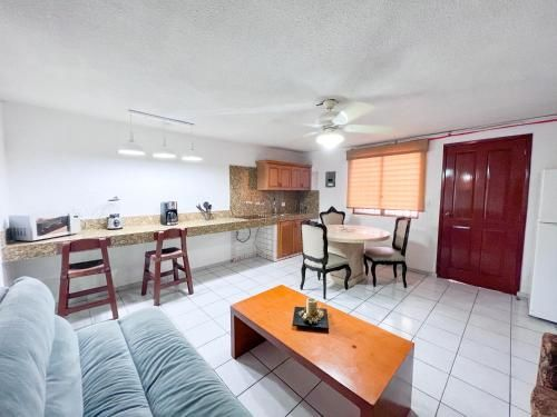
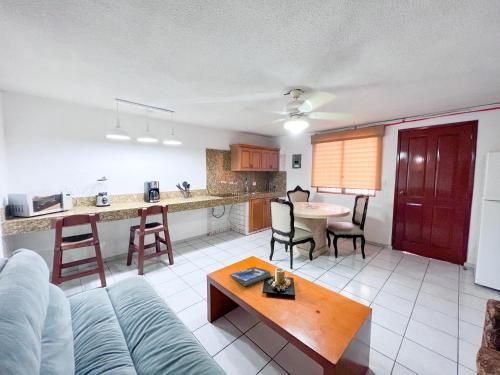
+ magazine (250, 273)
